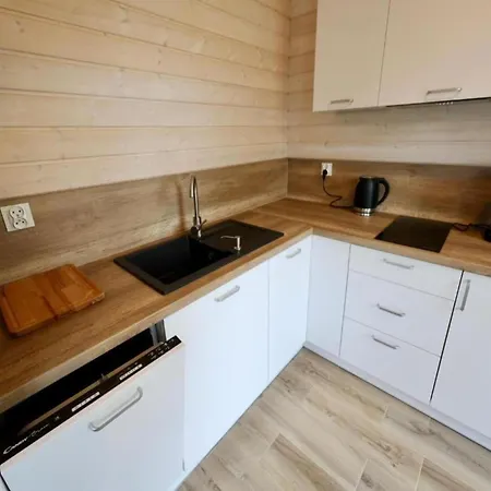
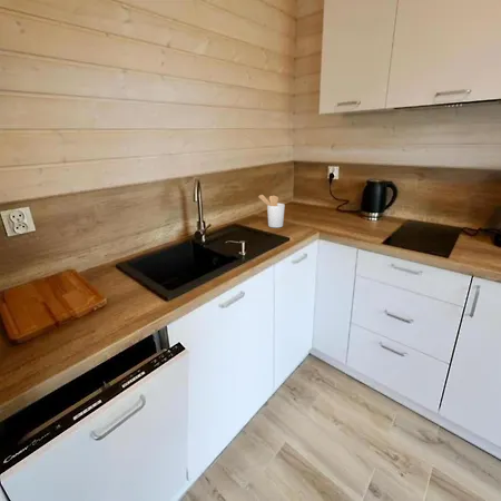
+ utensil holder (271, 209)
